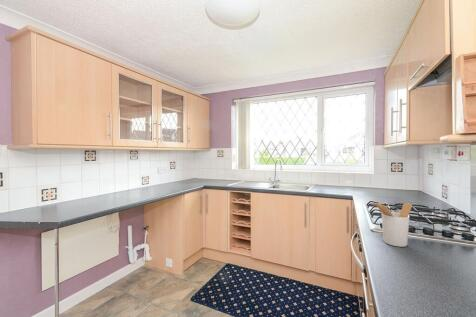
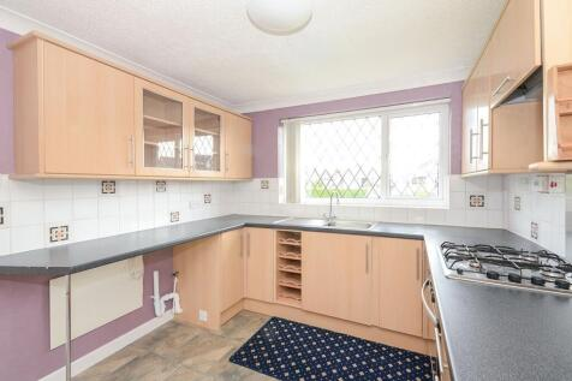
- utensil holder (390, 222)
